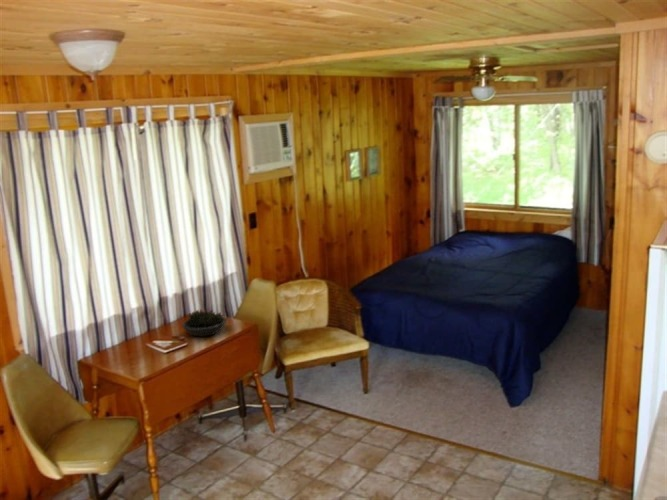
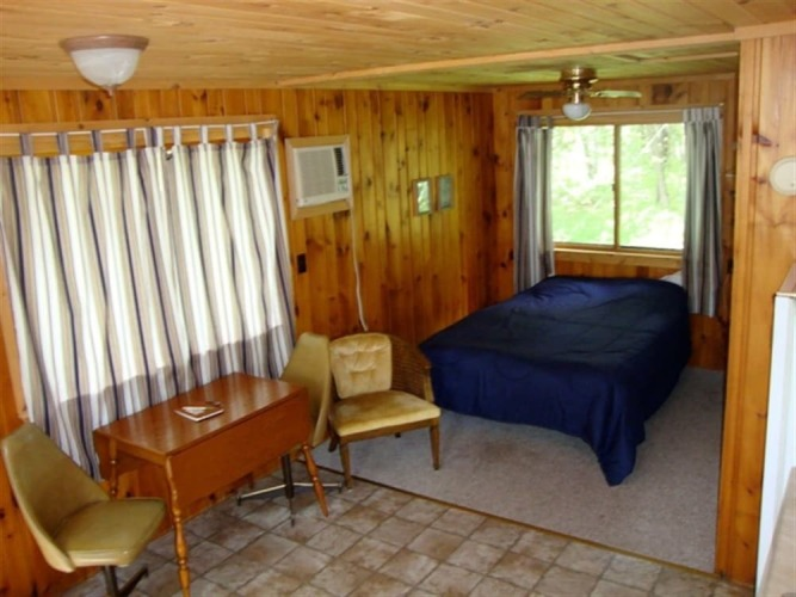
- succulent plant (204, 321)
